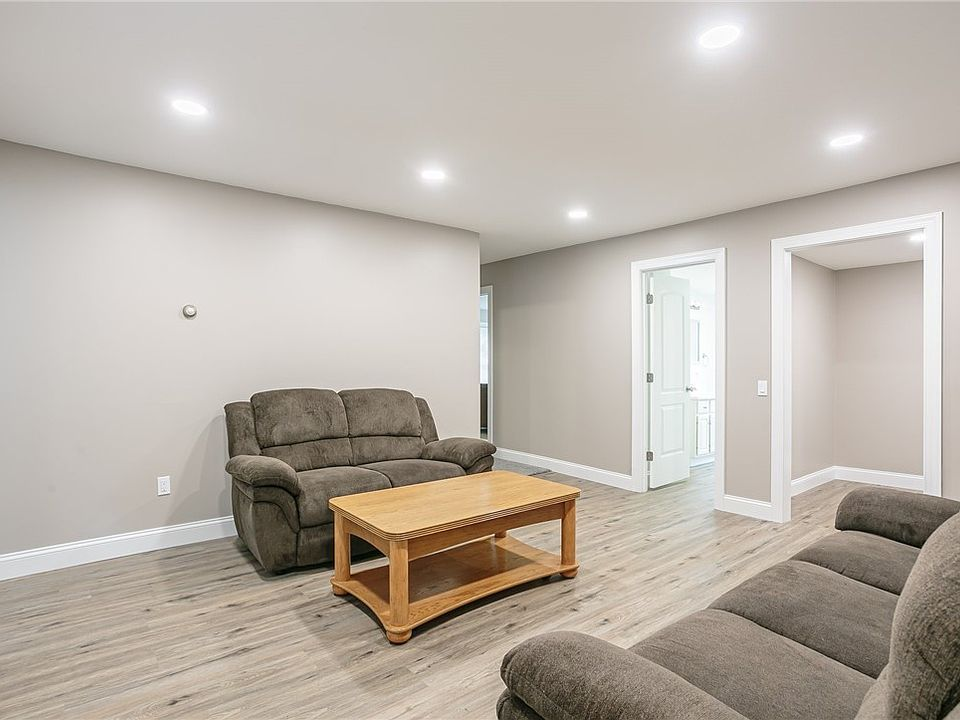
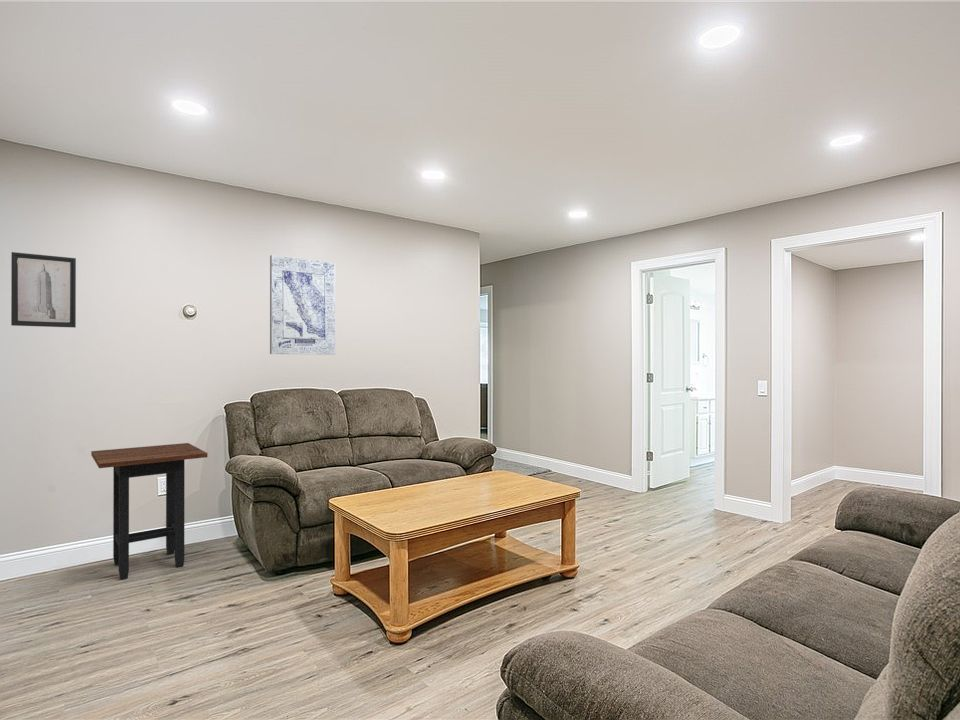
+ side table (166, 508)
+ wall art (44, 290)
+ wall art (303, 306)
